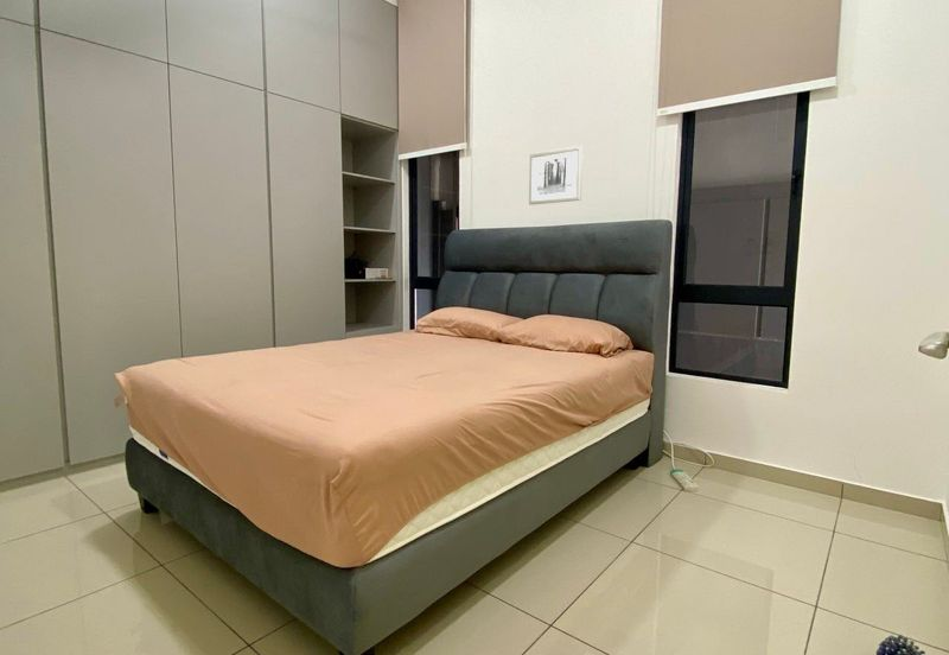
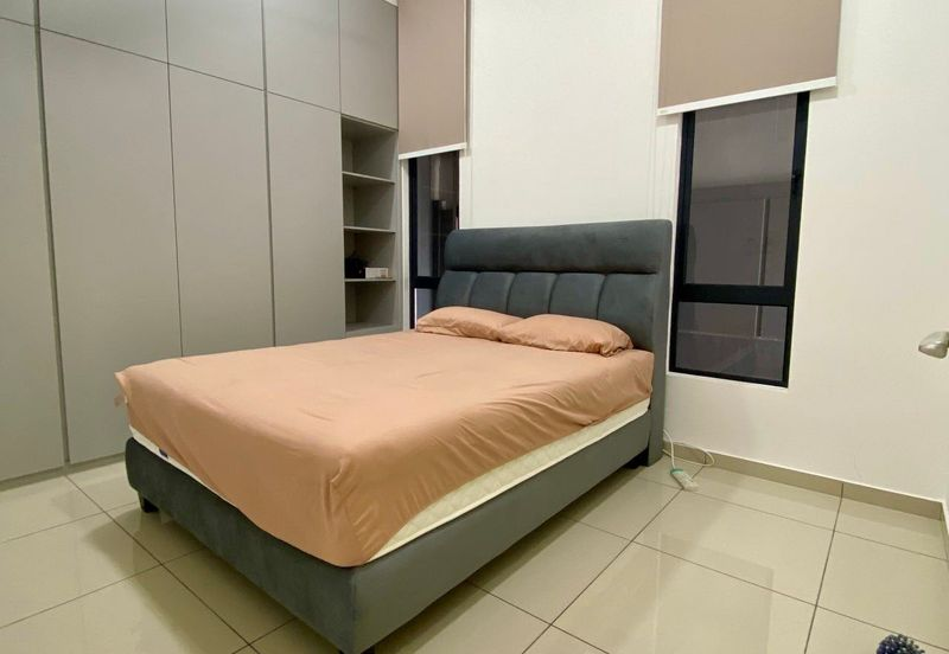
- wall art (554, 176)
